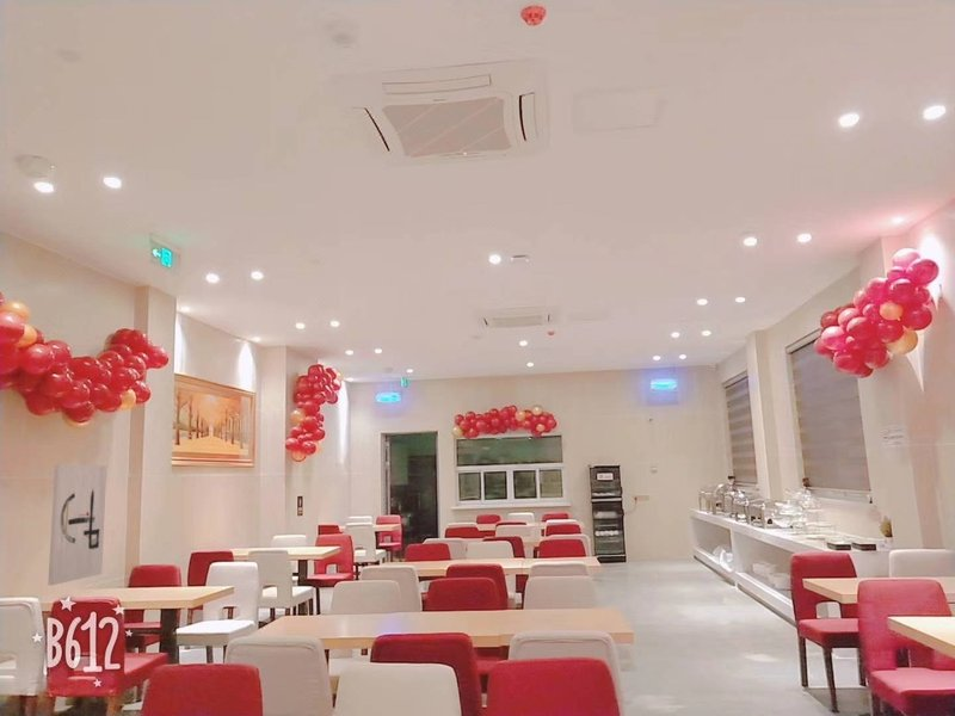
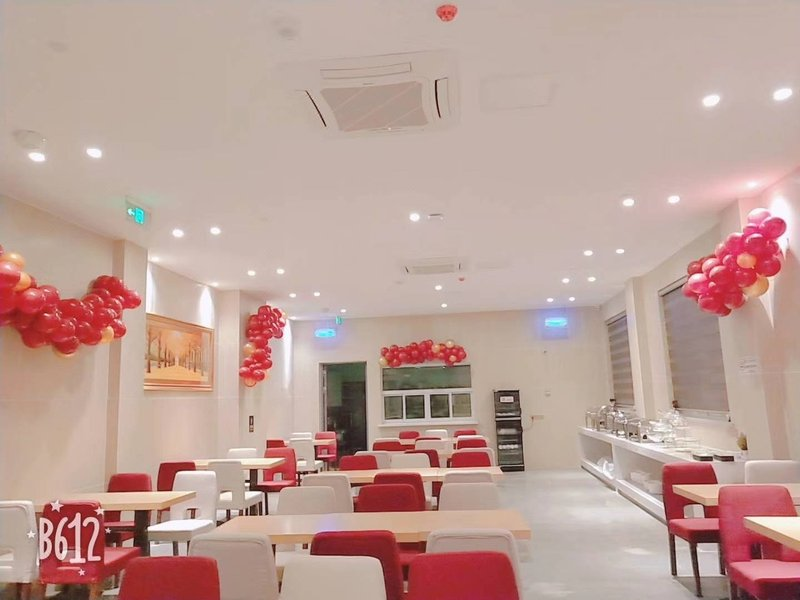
- wall art (79, 521)
